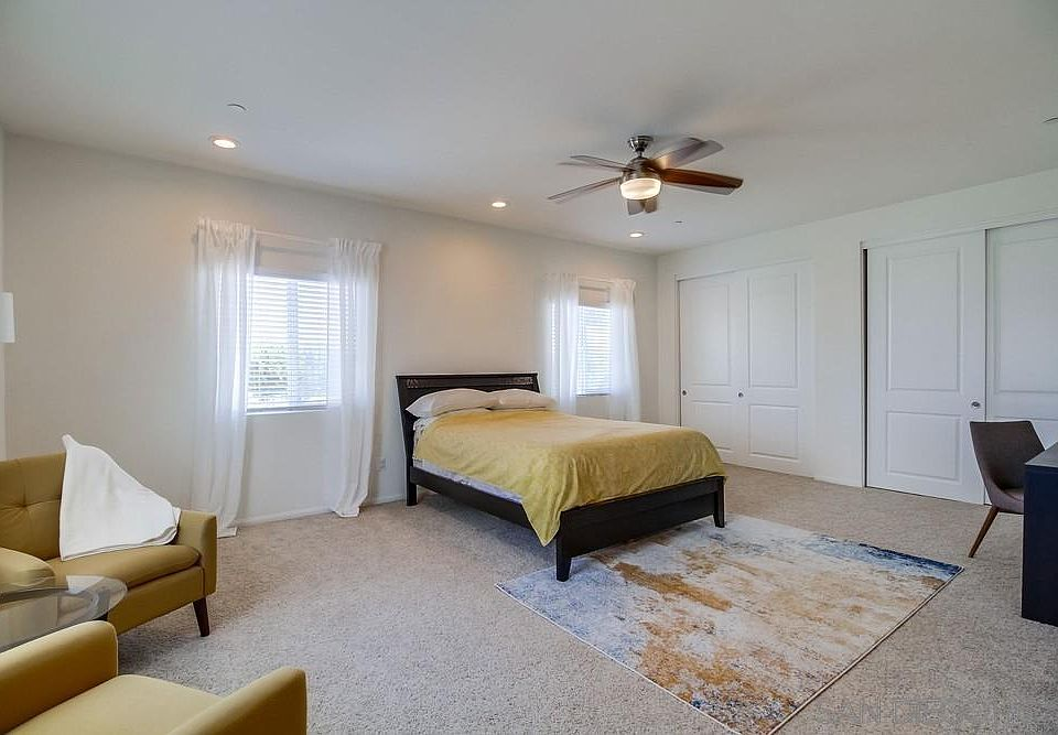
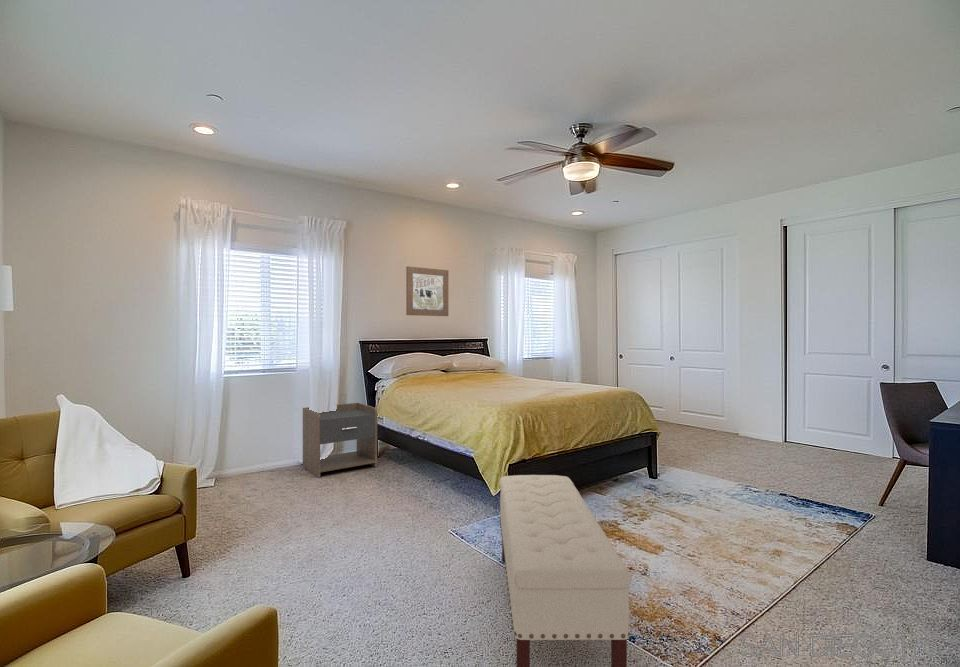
+ bench (549, 560)
+ wall art (427, 292)
+ nightstand (340, 437)
